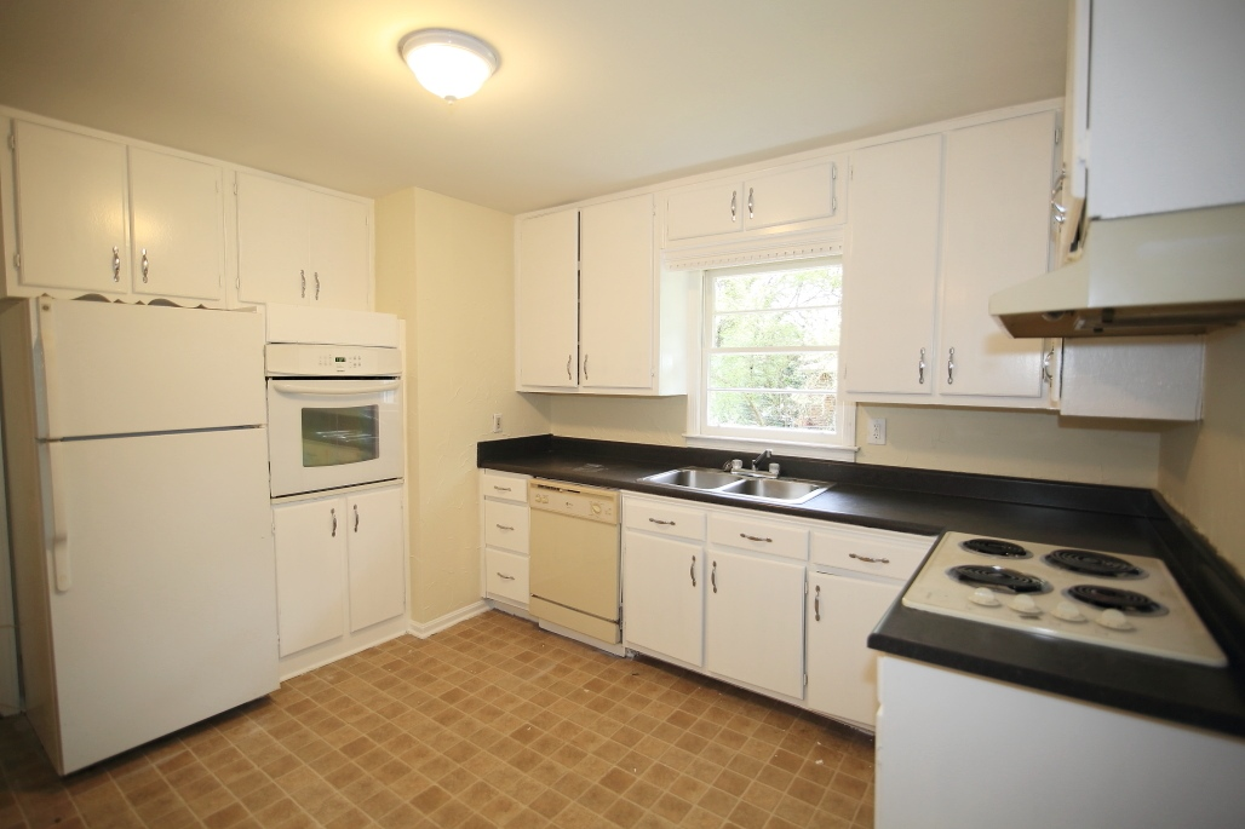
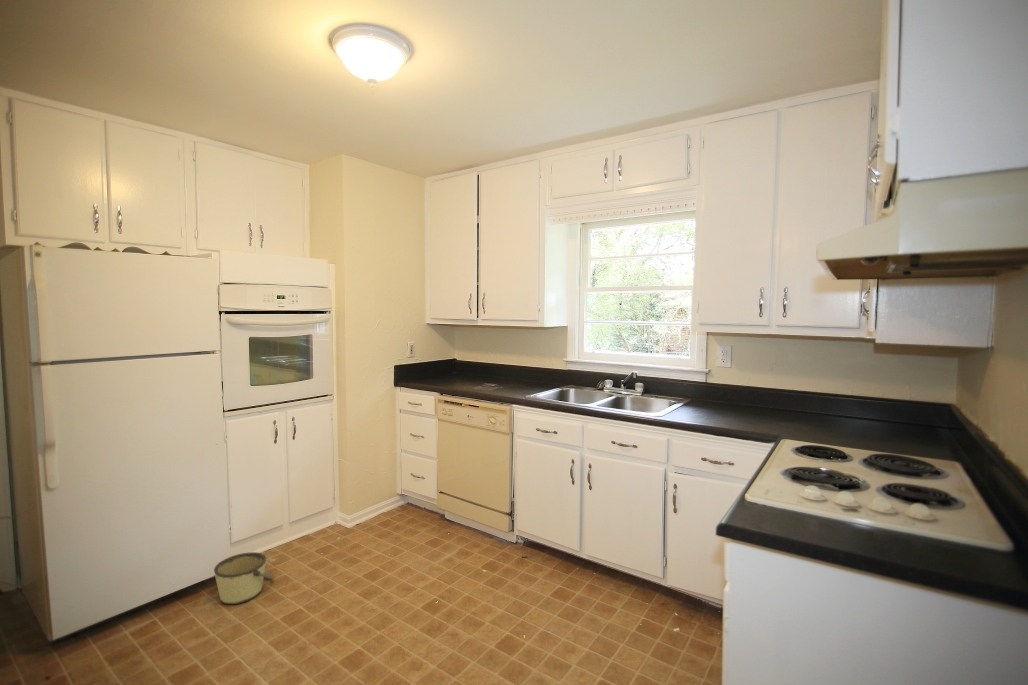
+ bucket (245, 576)
